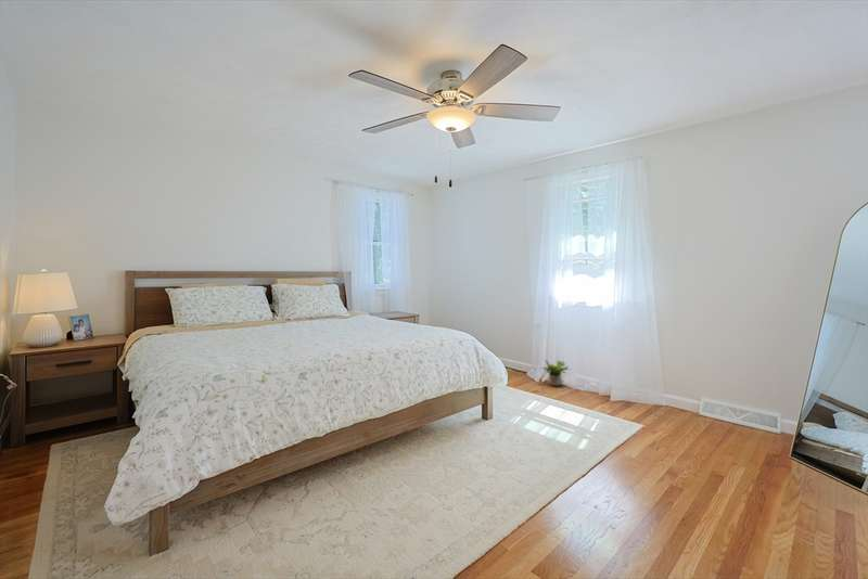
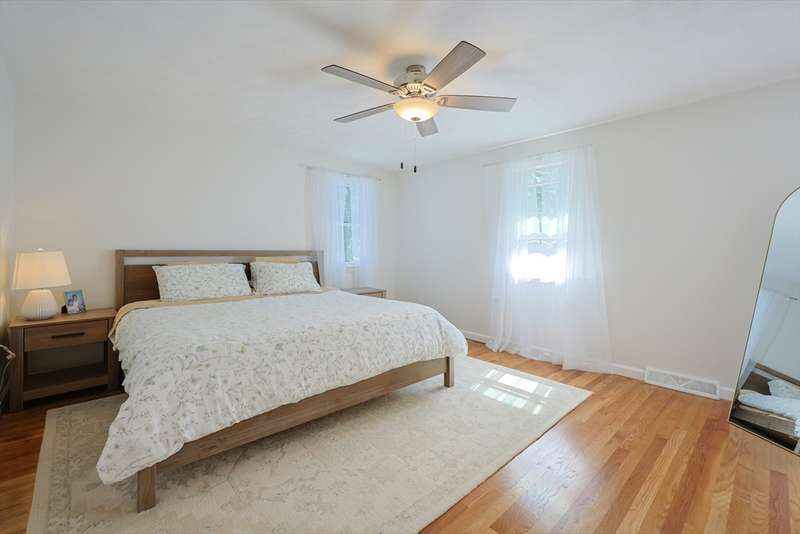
- potted plant (556, 372)
